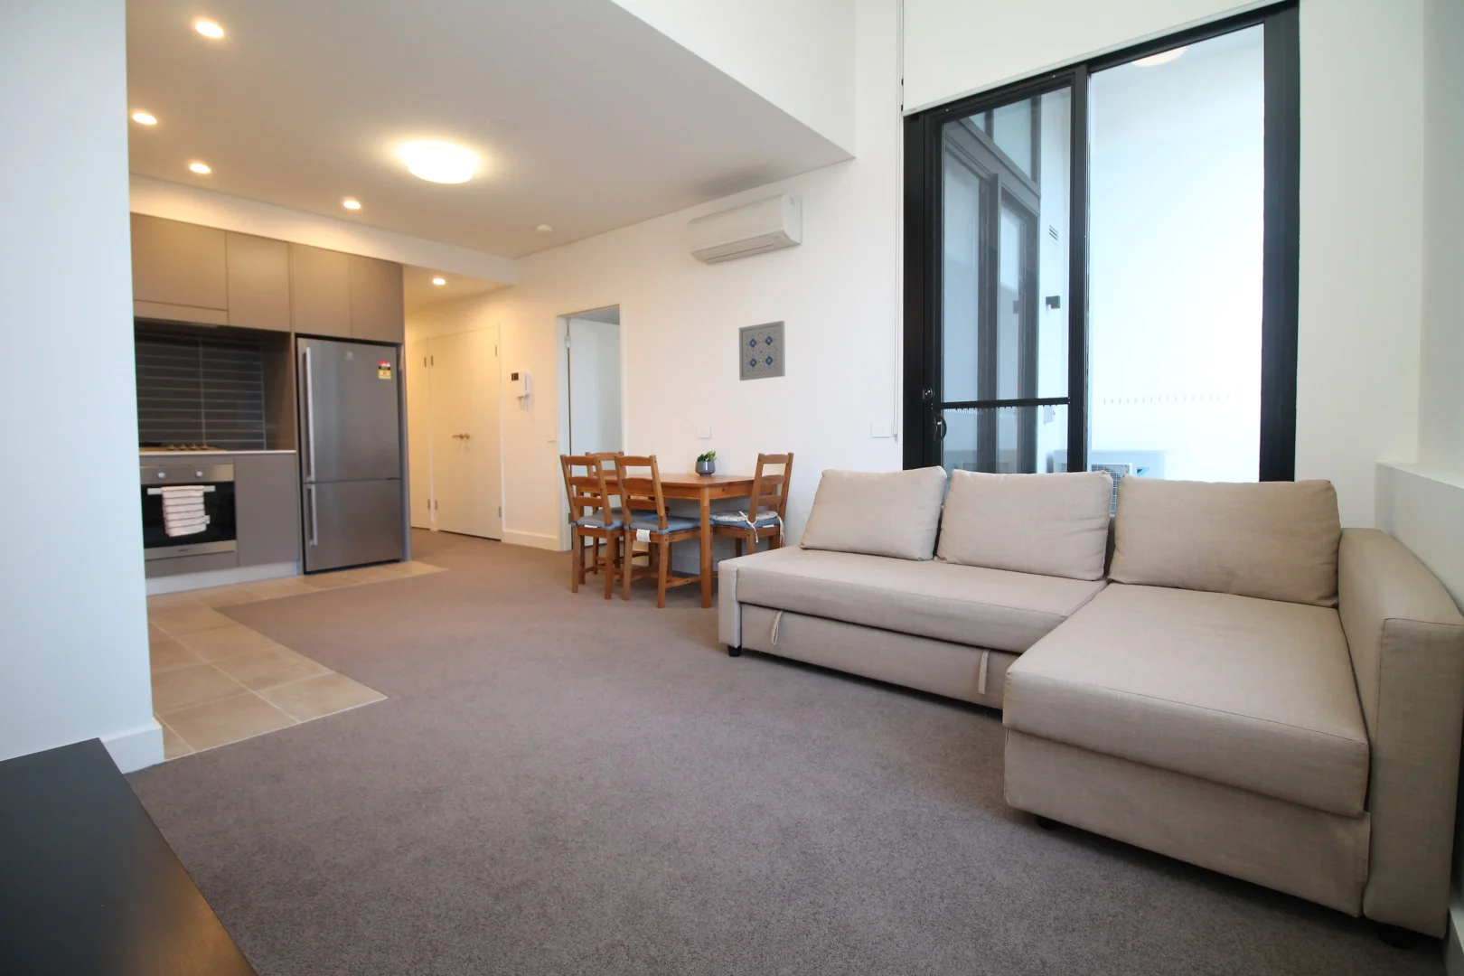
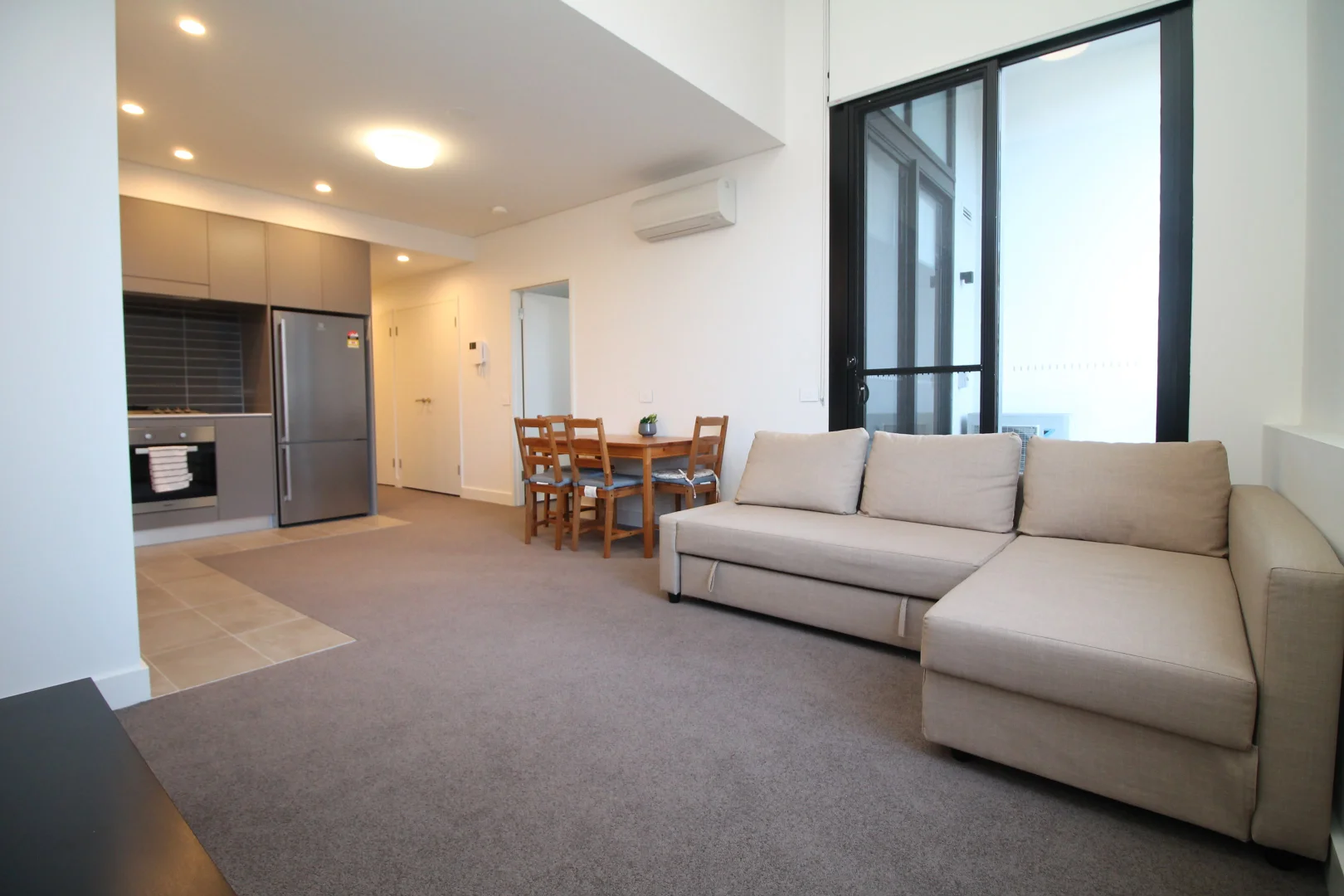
- wall art (761, 351)
